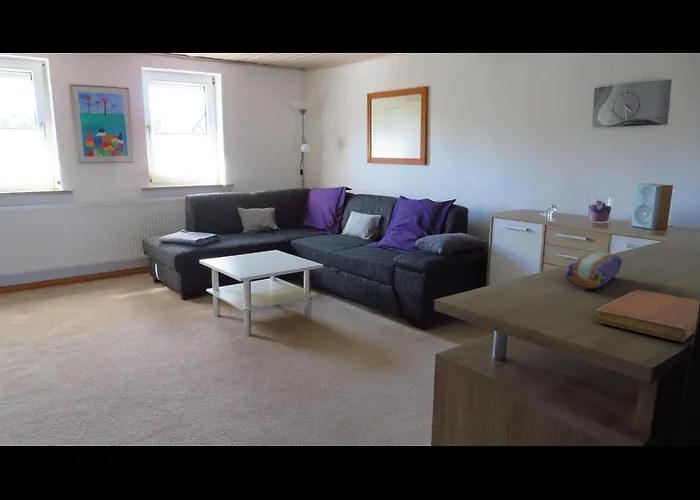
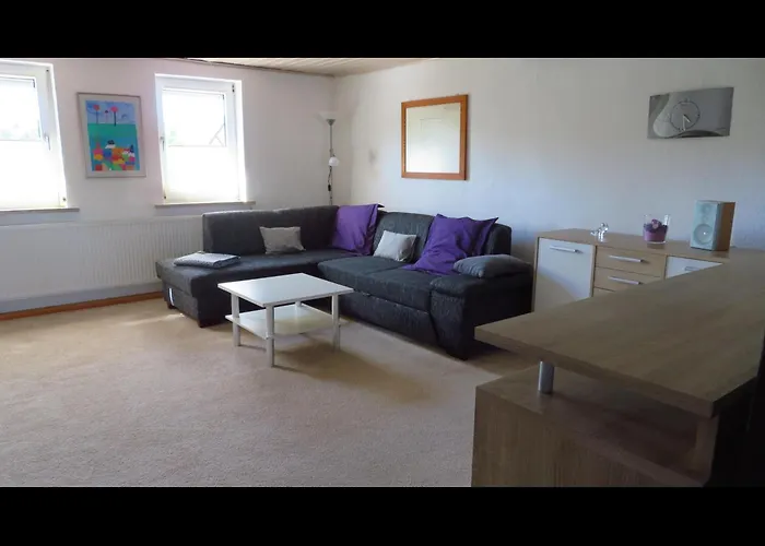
- notebook (658, 312)
- pencil case (593, 268)
